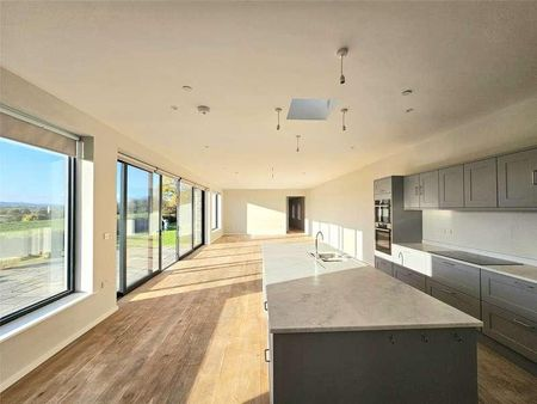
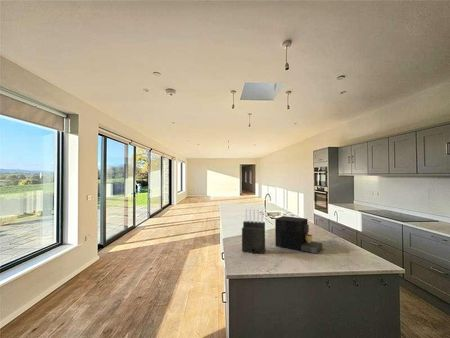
+ coffee maker (298, 233)
+ knife block (253, 229)
